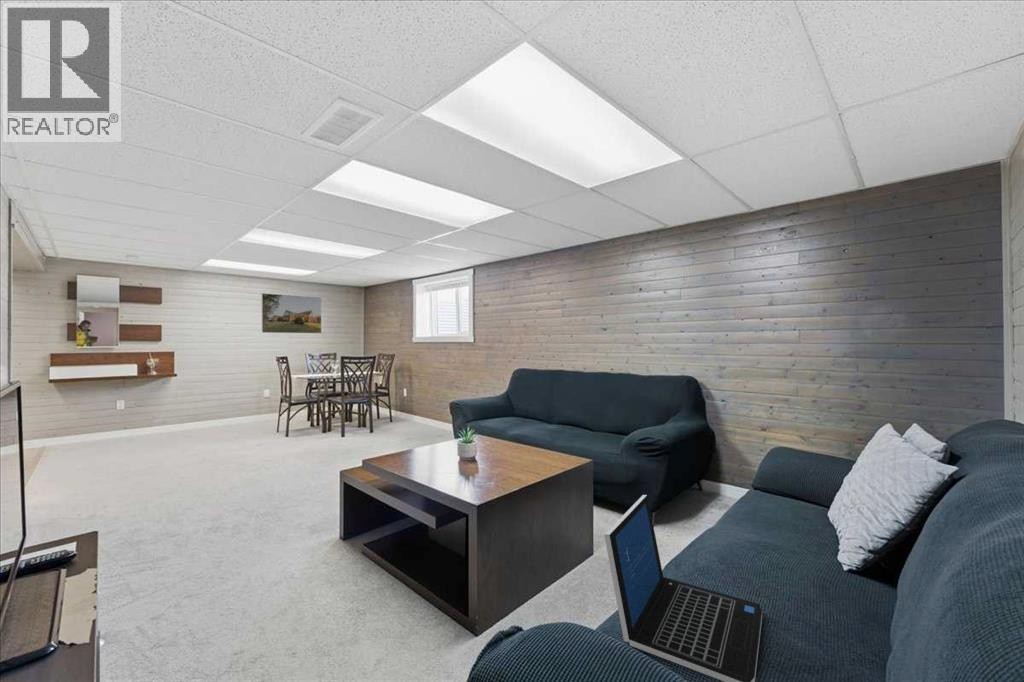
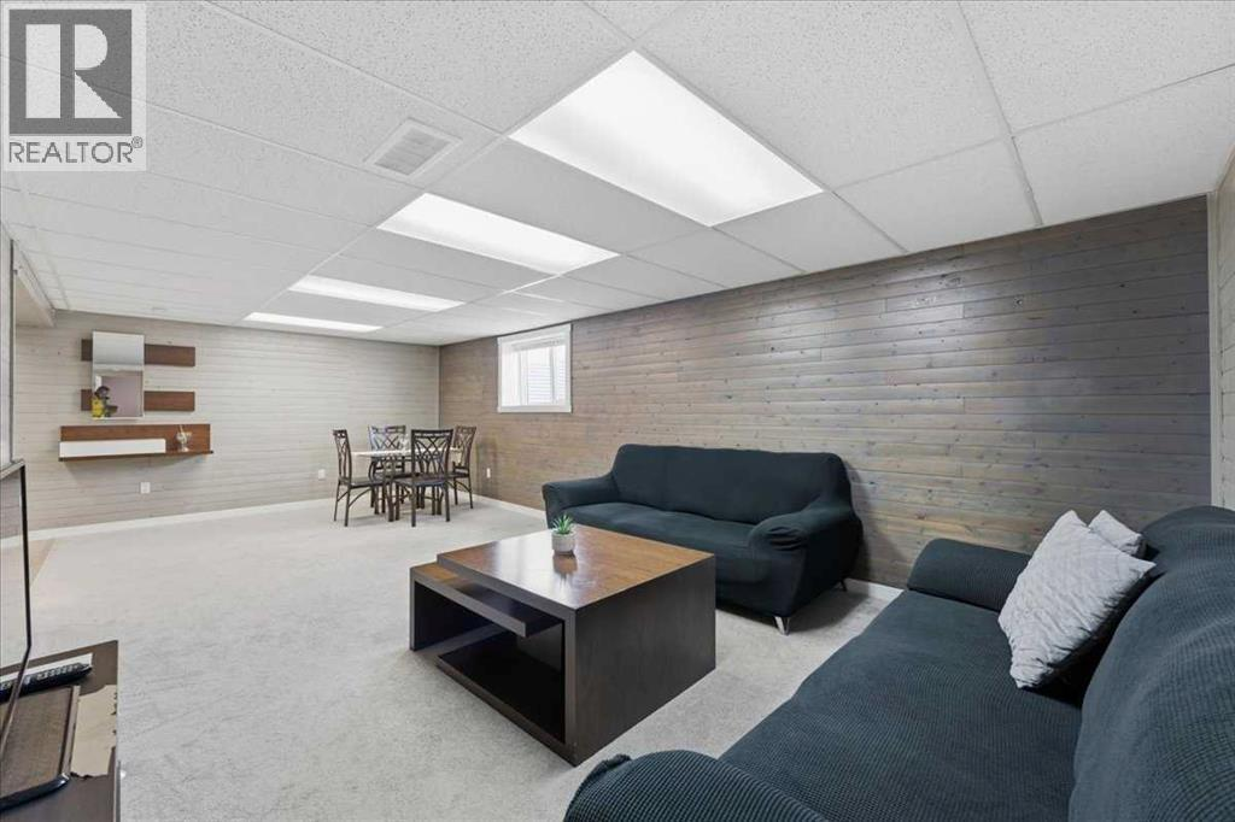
- laptop (686, 583)
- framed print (292, 314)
